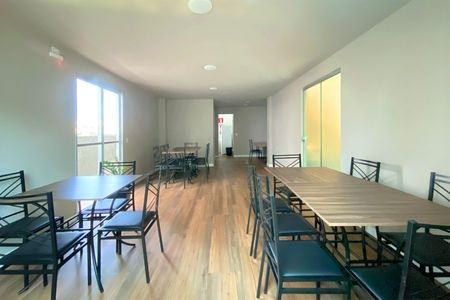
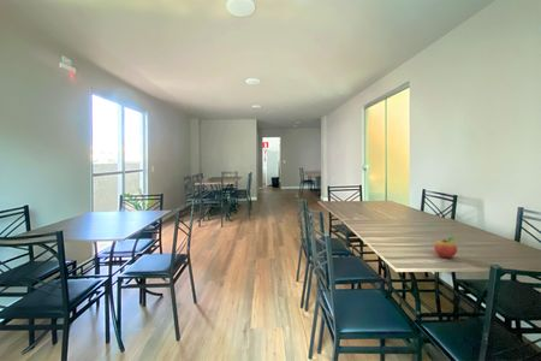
+ fruit (445, 247)
